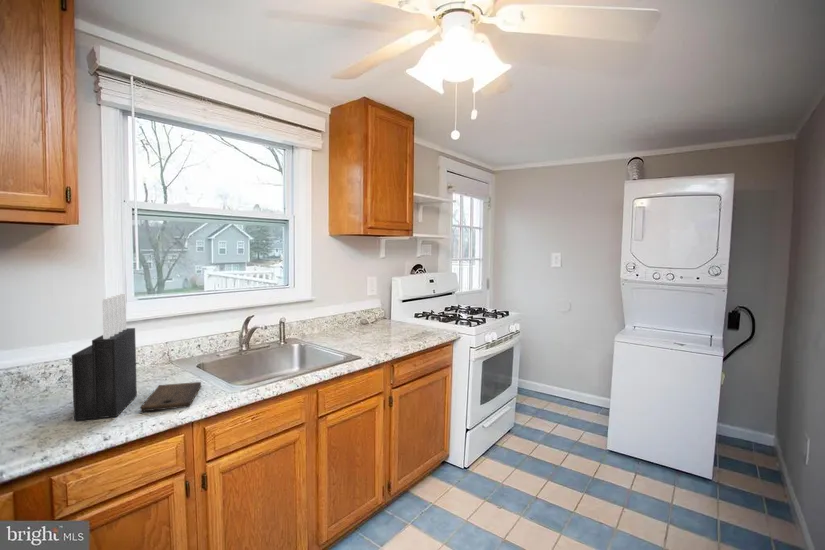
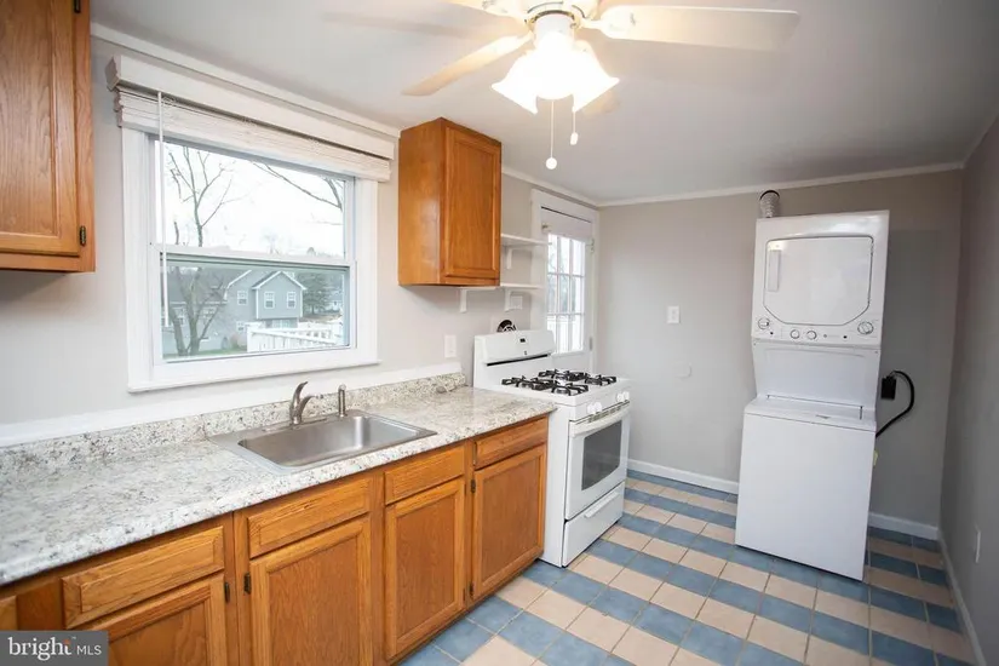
- knife block (101, 352)
- cutting board (173, 395)
